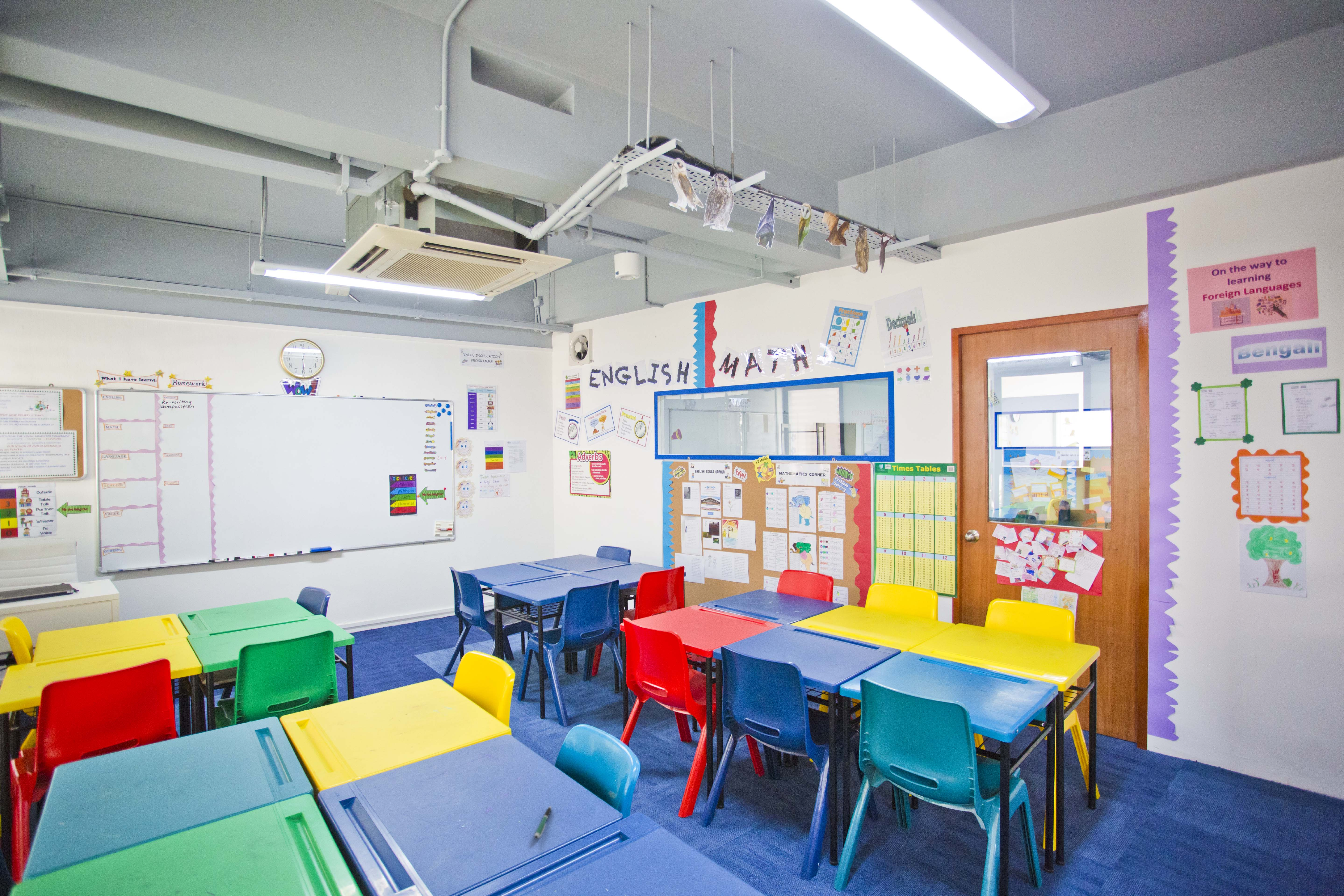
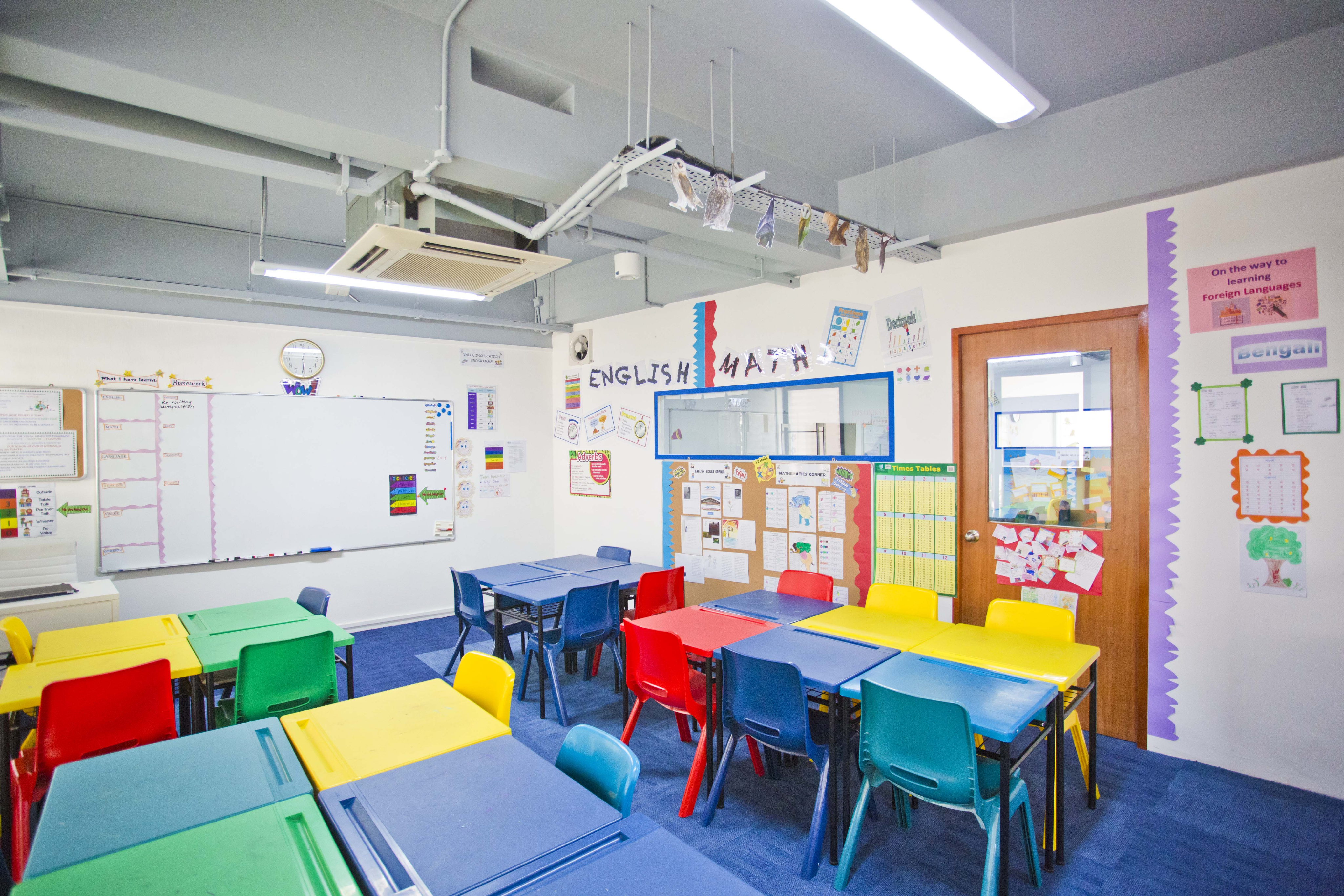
- pen (544, 821)
